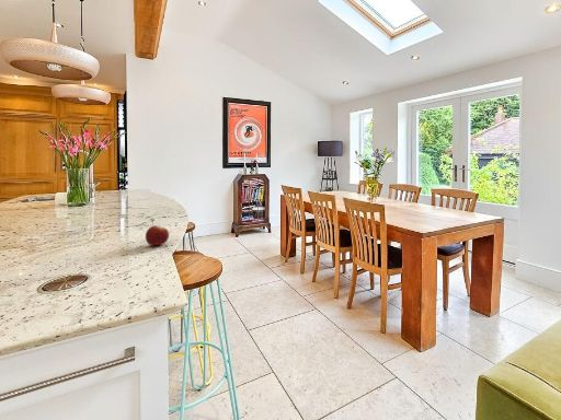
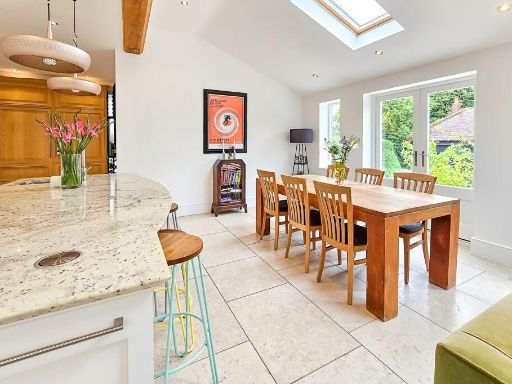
- fruit (157, 235)
